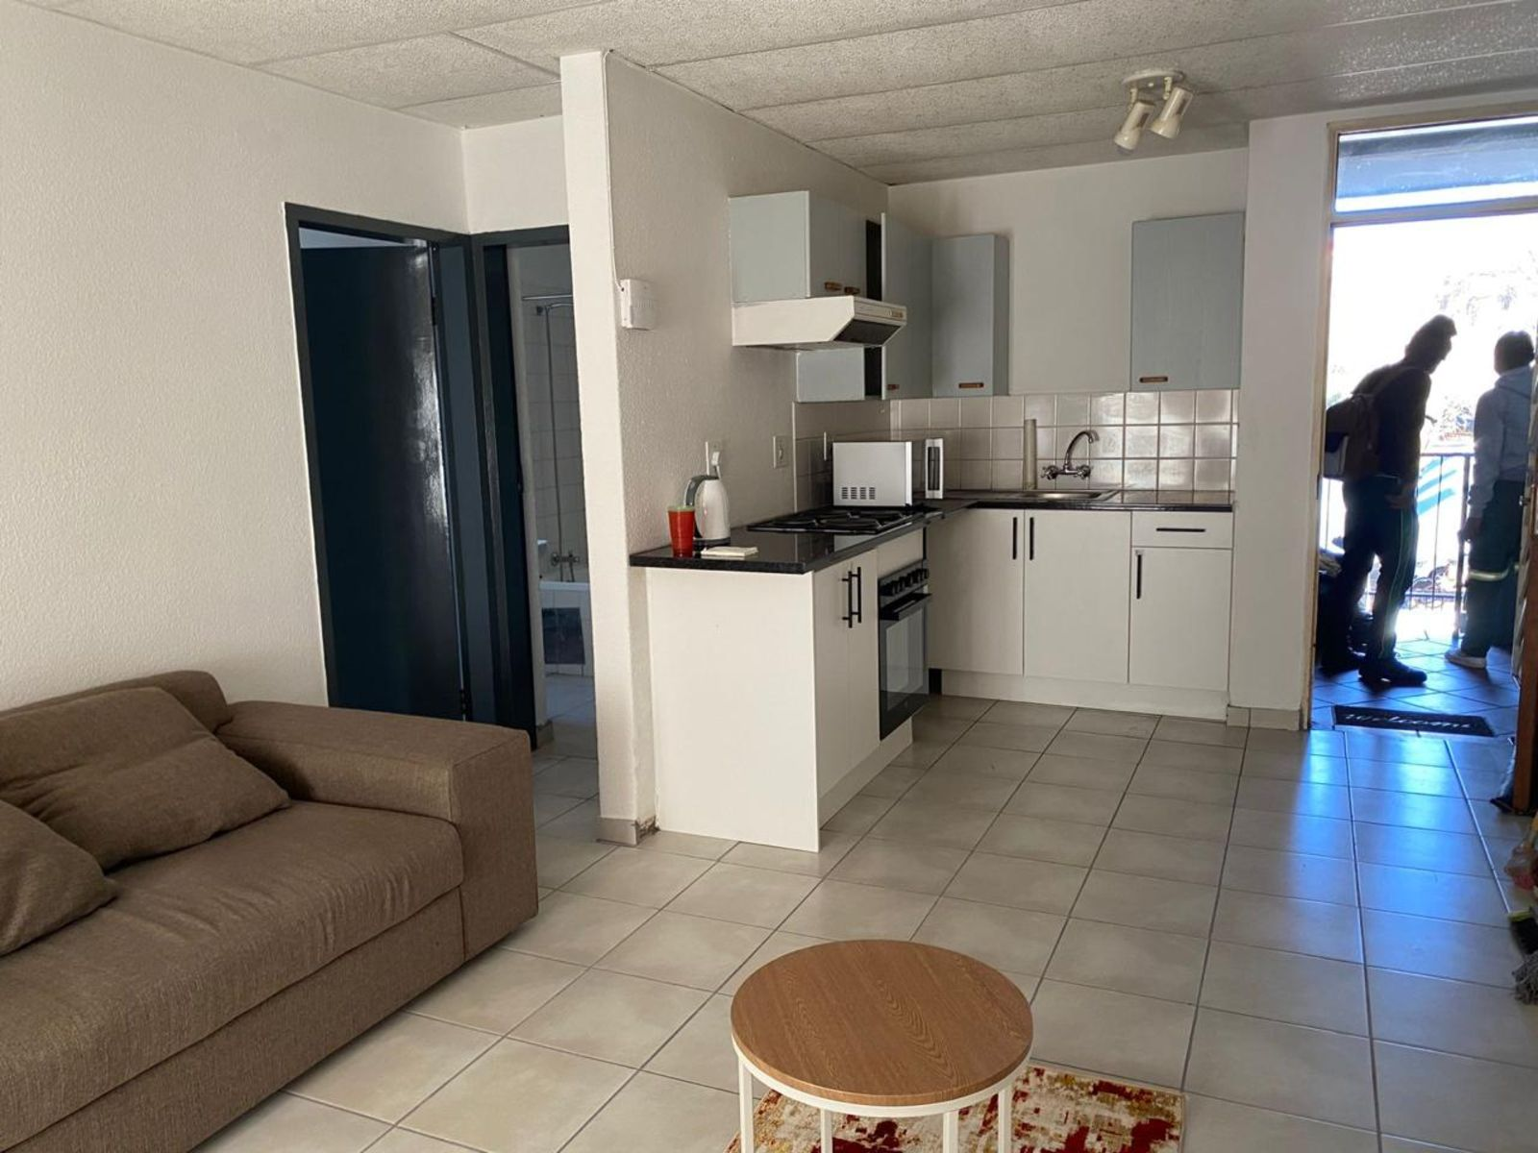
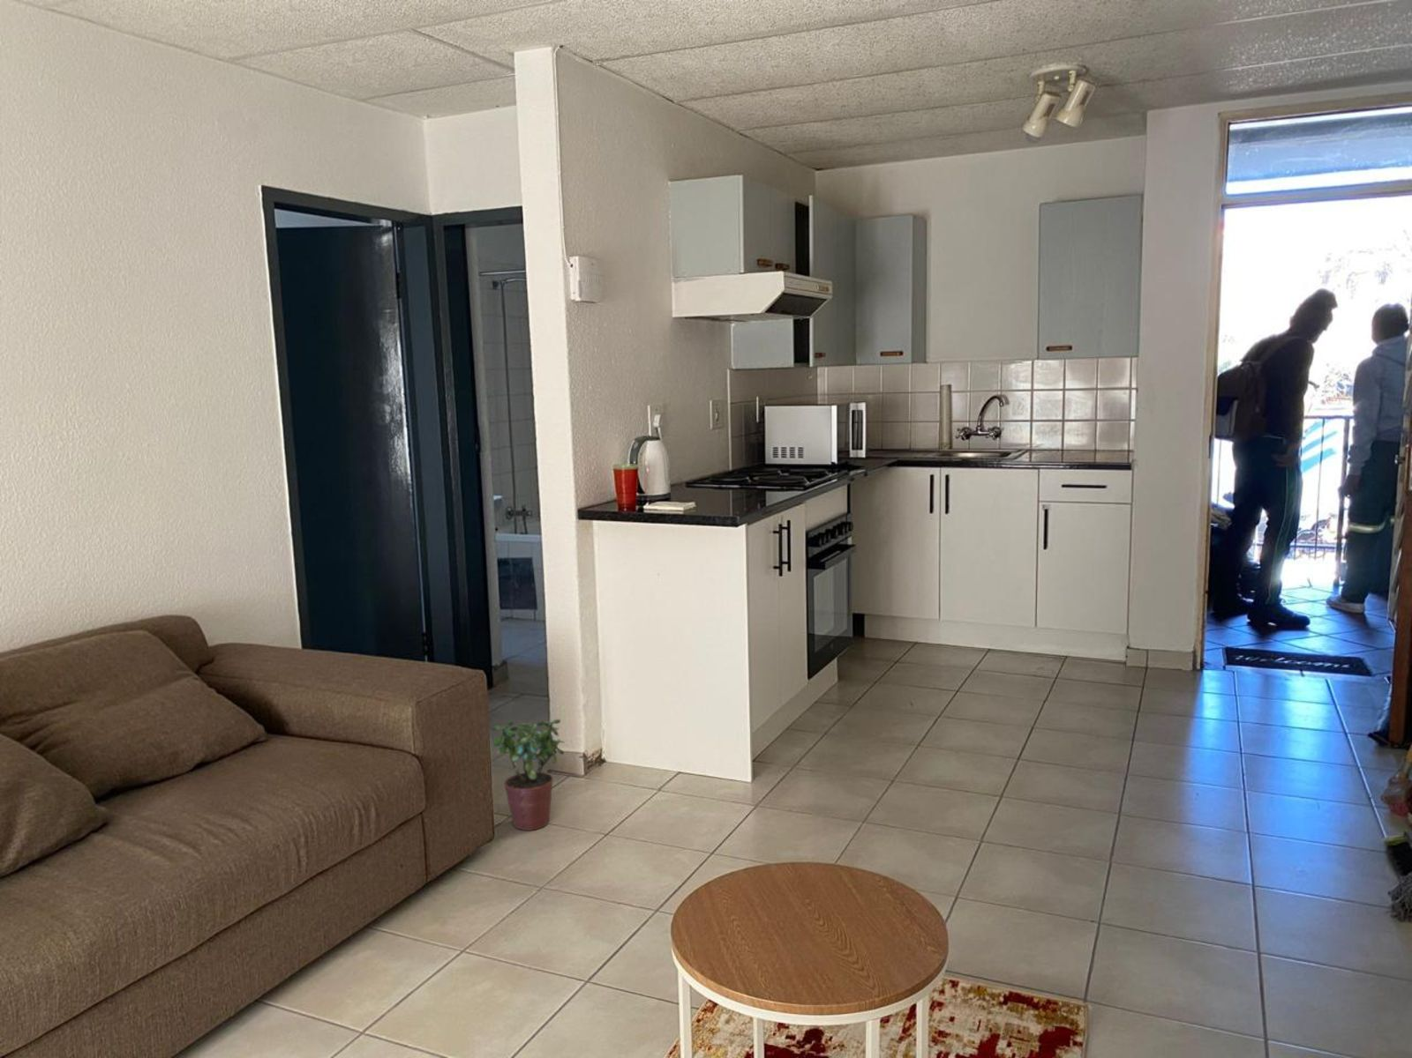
+ potted plant (524, 770)
